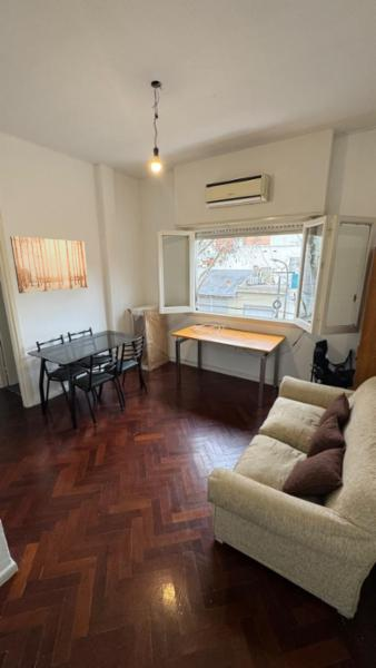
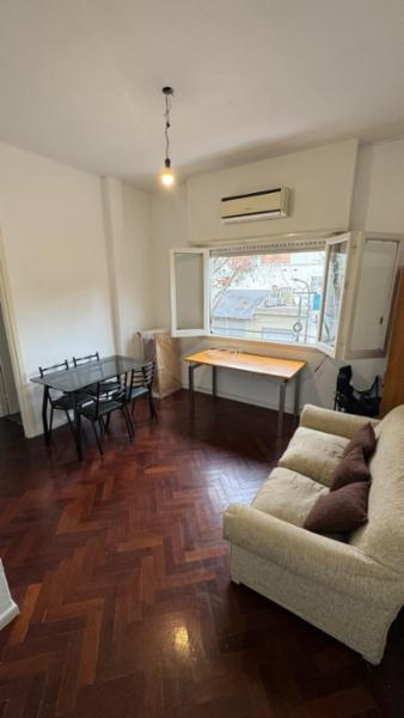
- wall art (53, 265)
